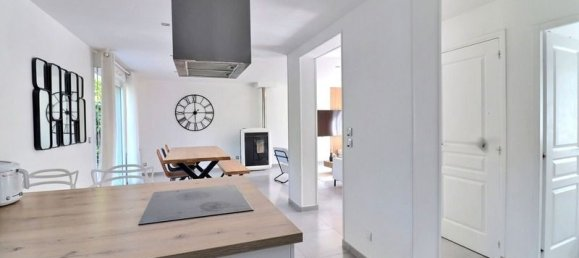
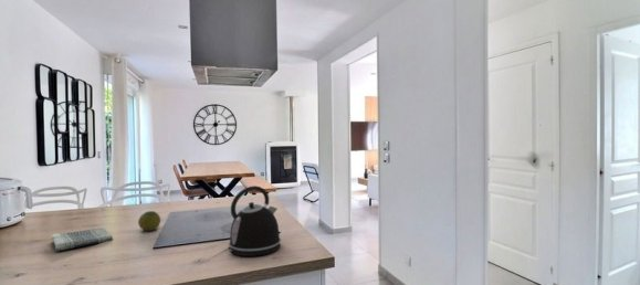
+ dish towel (82, 236)
+ fruit (149, 221)
+ kettle (254, 217)
